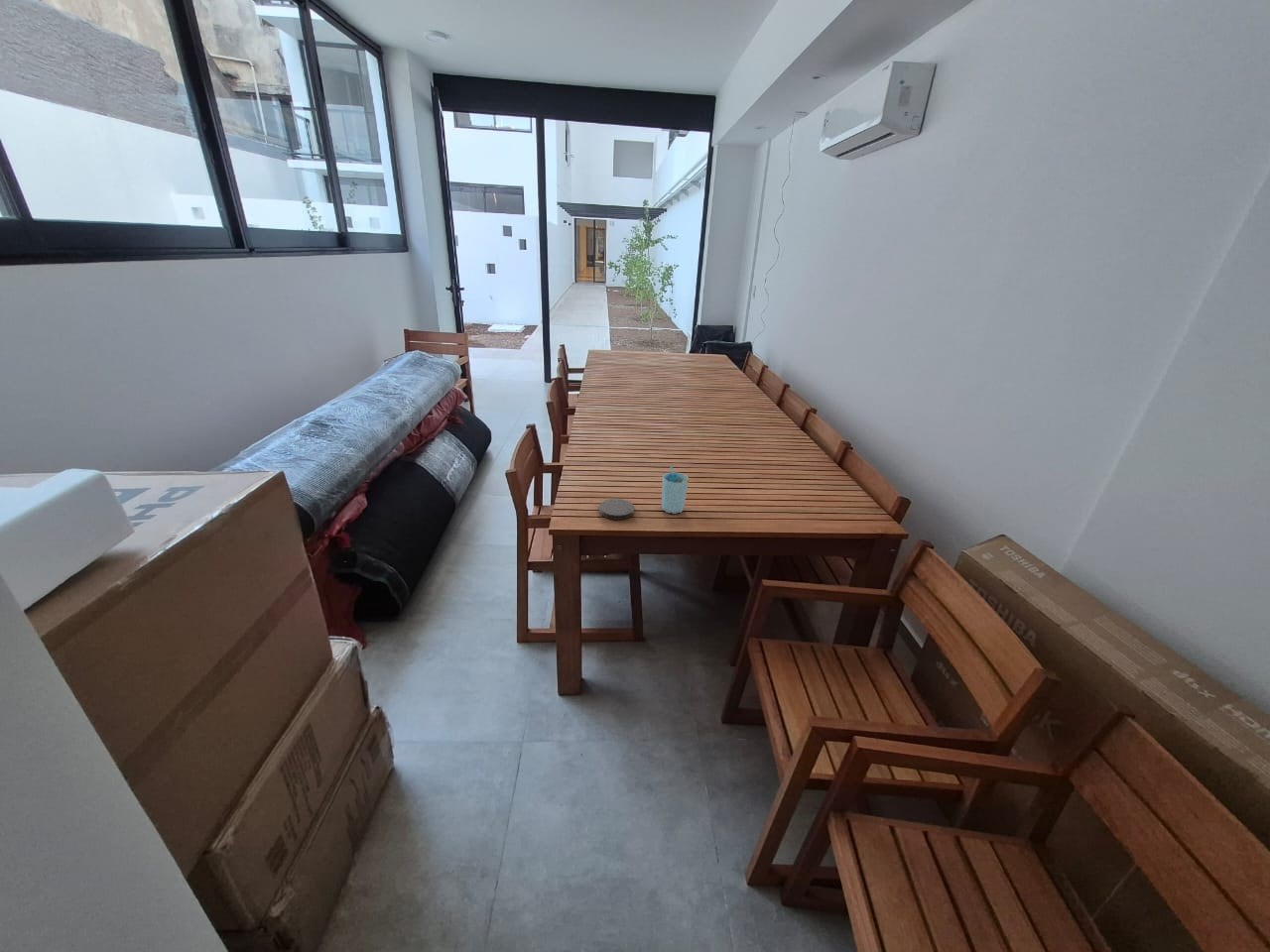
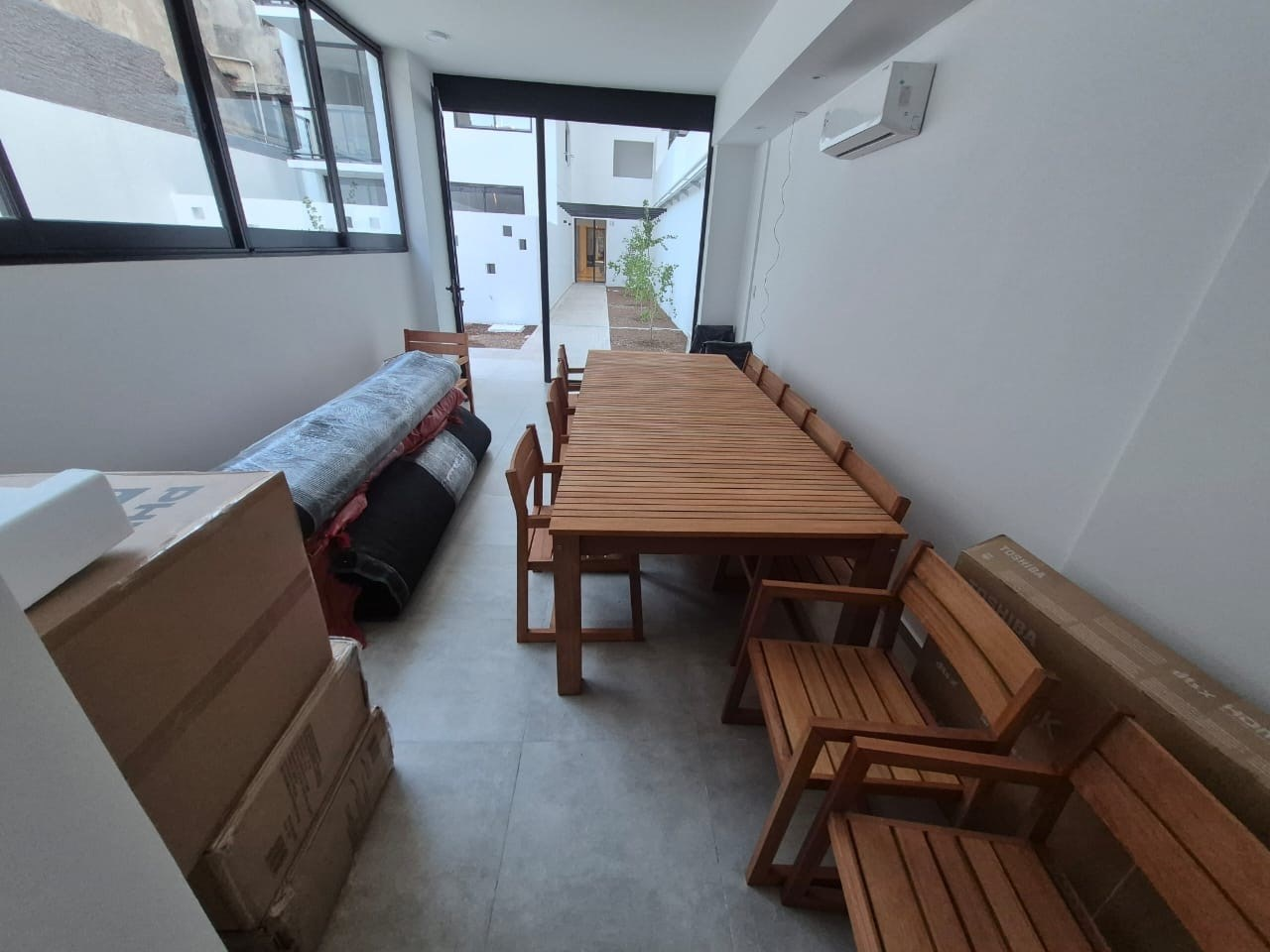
- cup (675, 490)
- coaster (616, 509)
